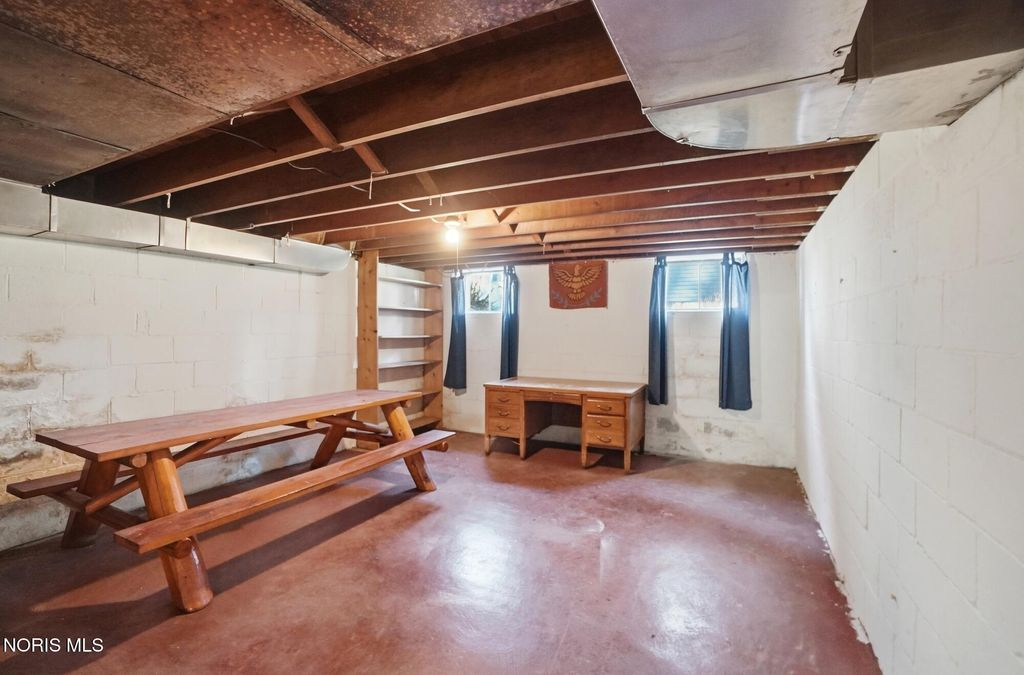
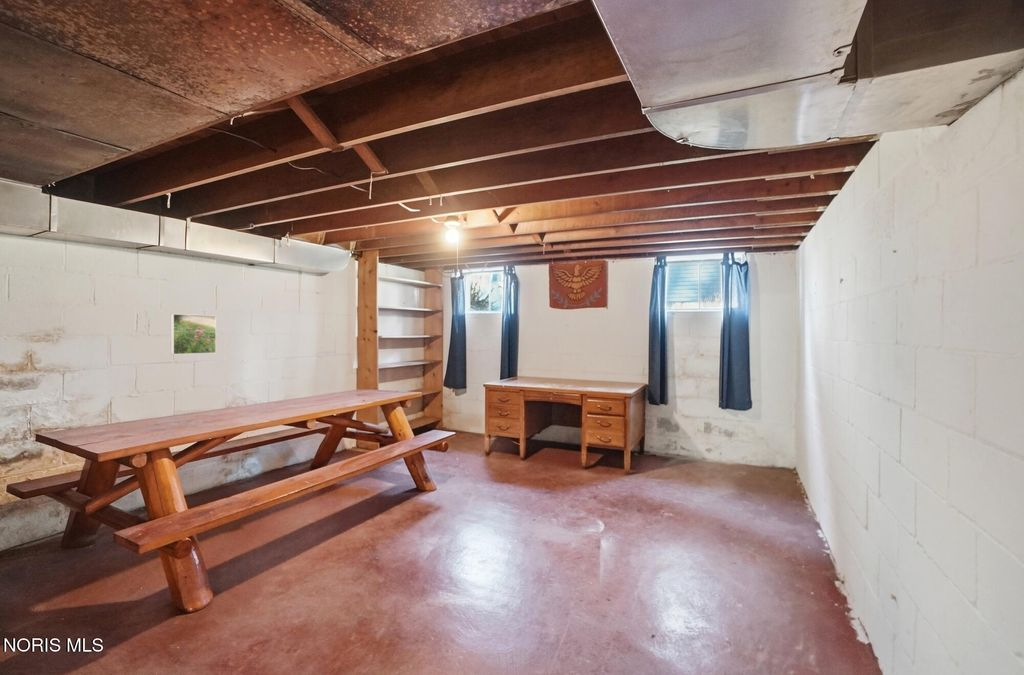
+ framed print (194, 334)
